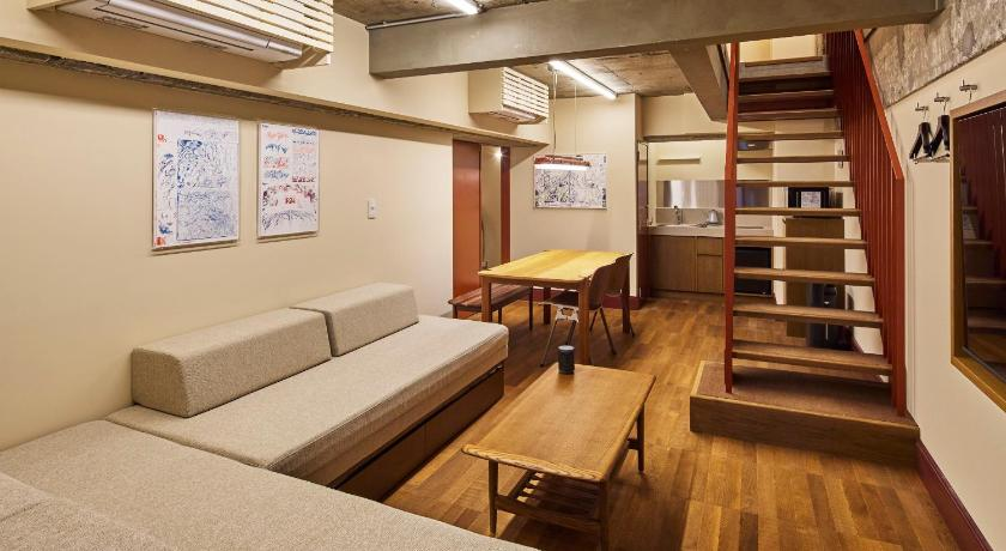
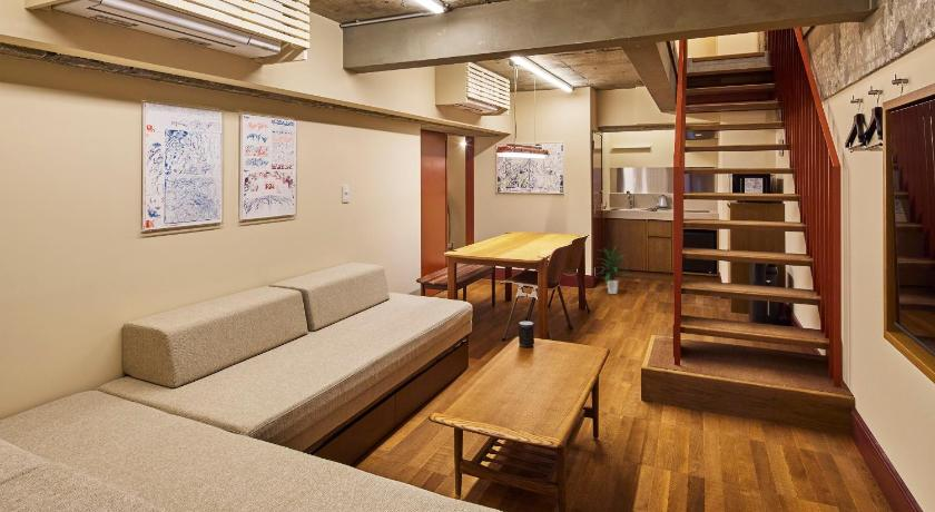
+ indoor plant (610, 268)
